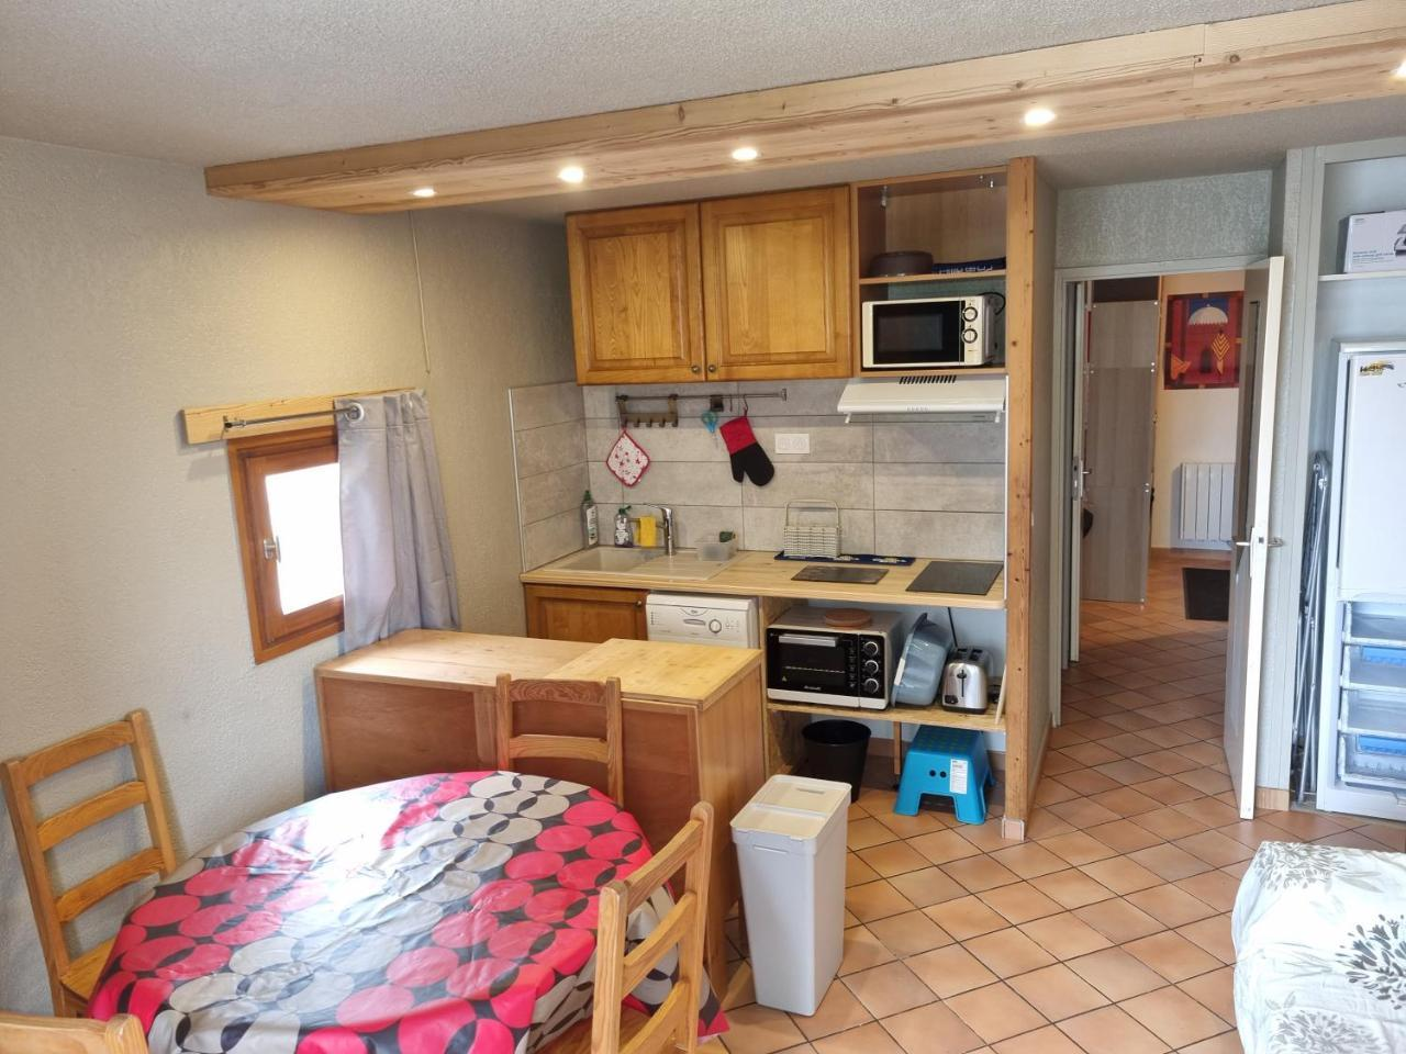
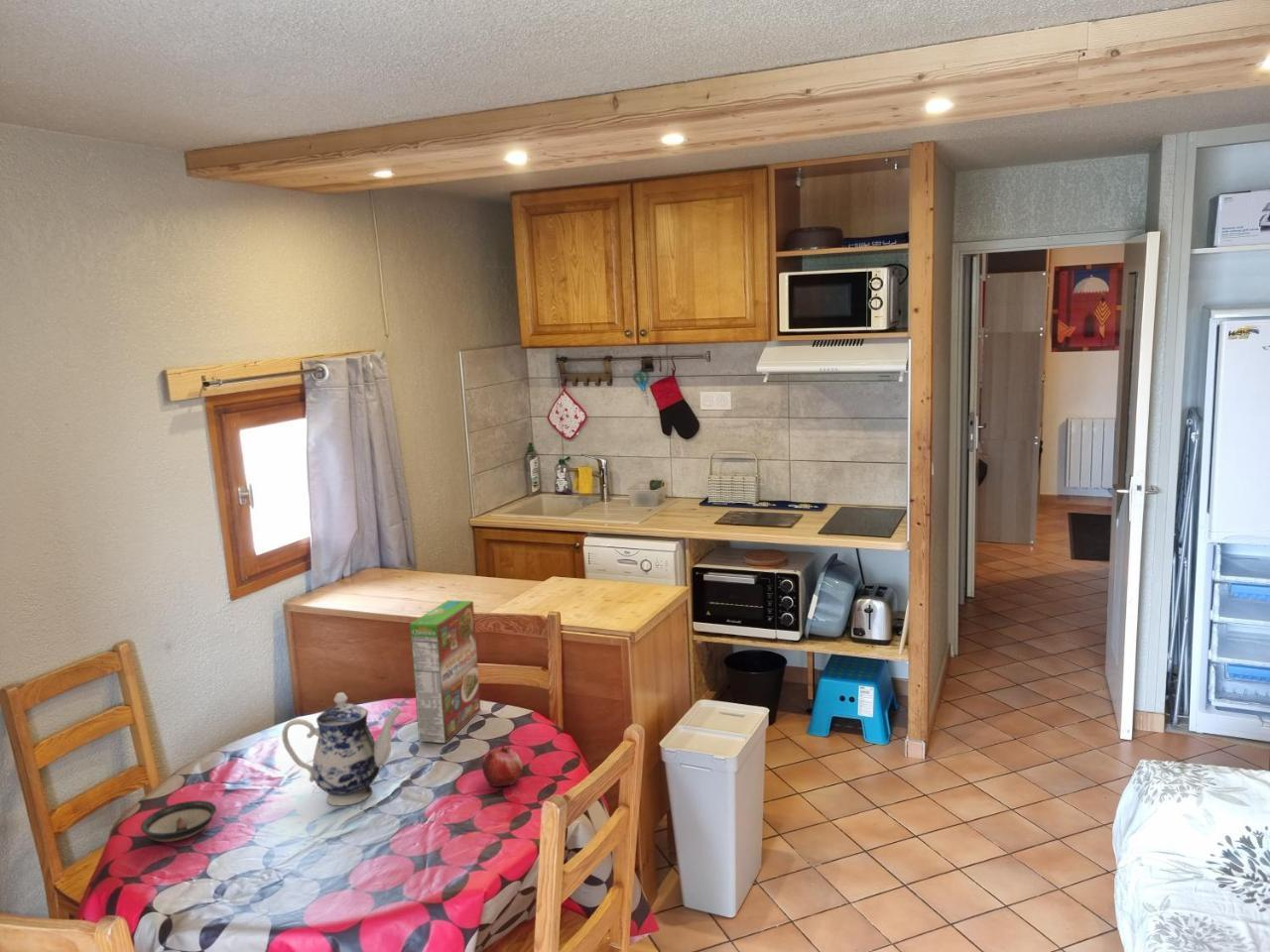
+ fruit (501, 763)
+ teapot (344, 744)
+ saucer (180, 824)
+ cereal box (446, 668)
